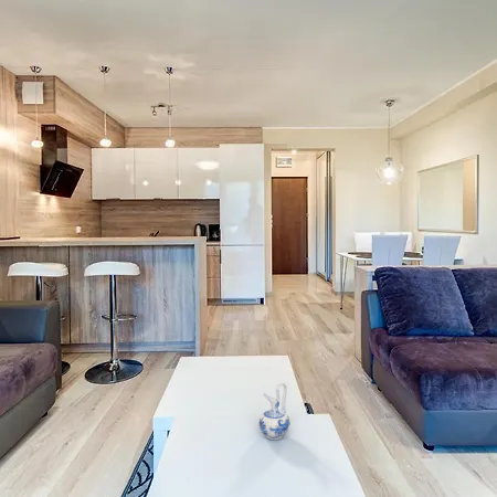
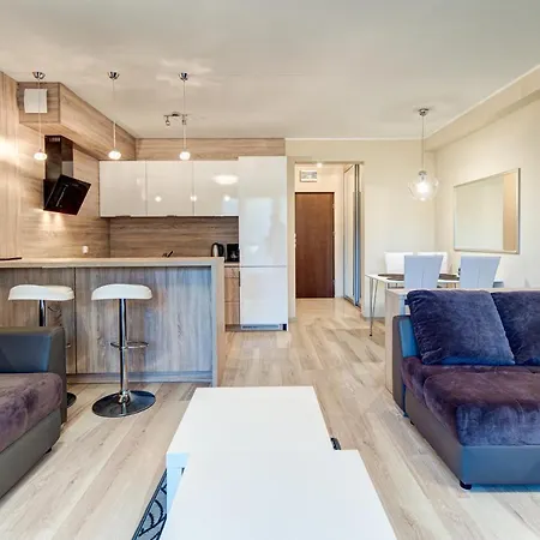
- ceramic pitcher (274, 410)
